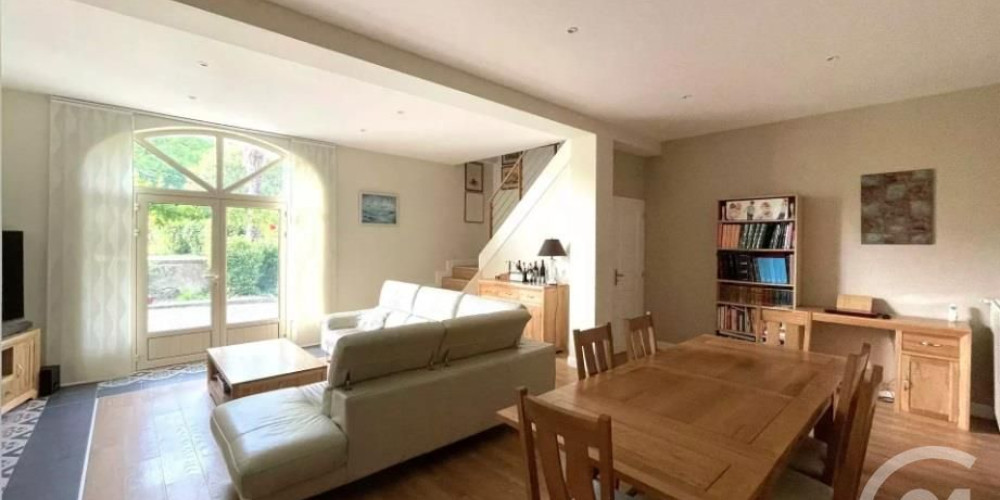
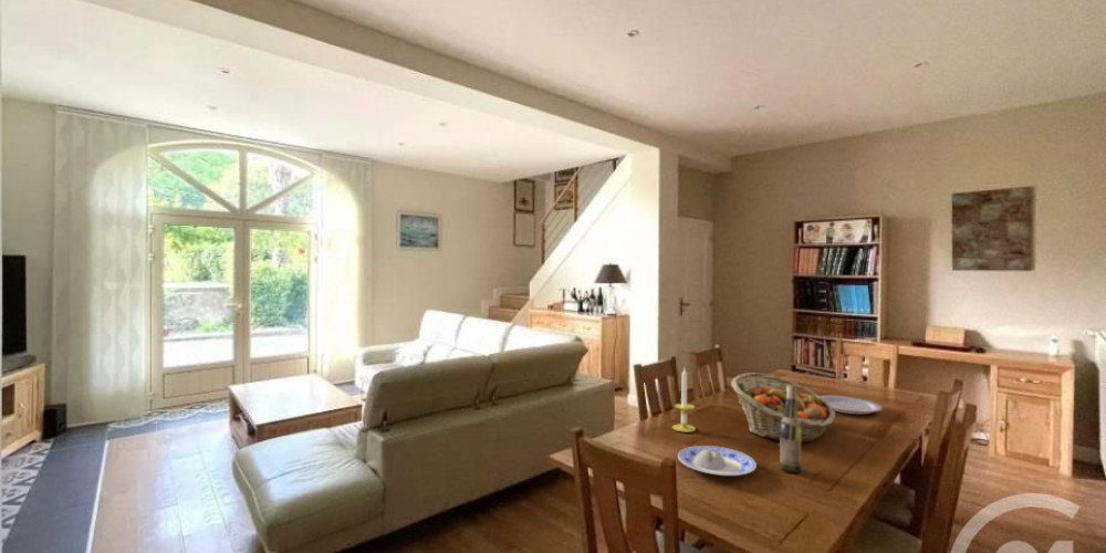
+ candle (684, 397)
+ plate (716, 459)
+ fruit basket (781, 405)
+ wine bottle (790, 427)
+ plate (846, 405)
